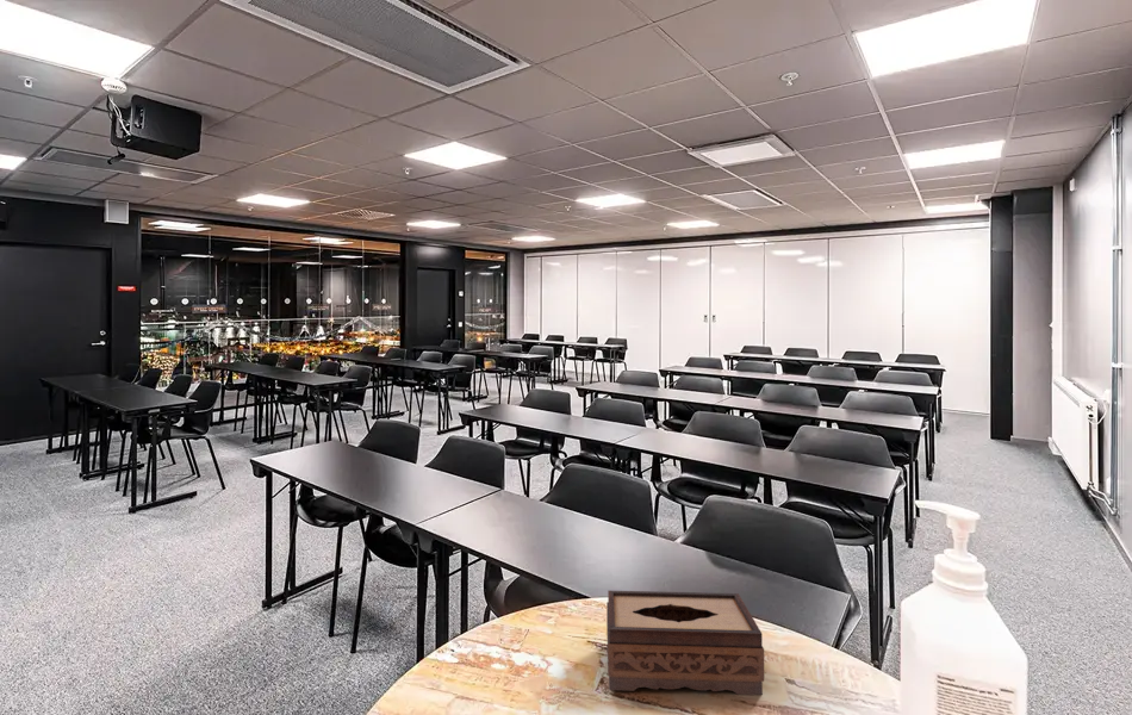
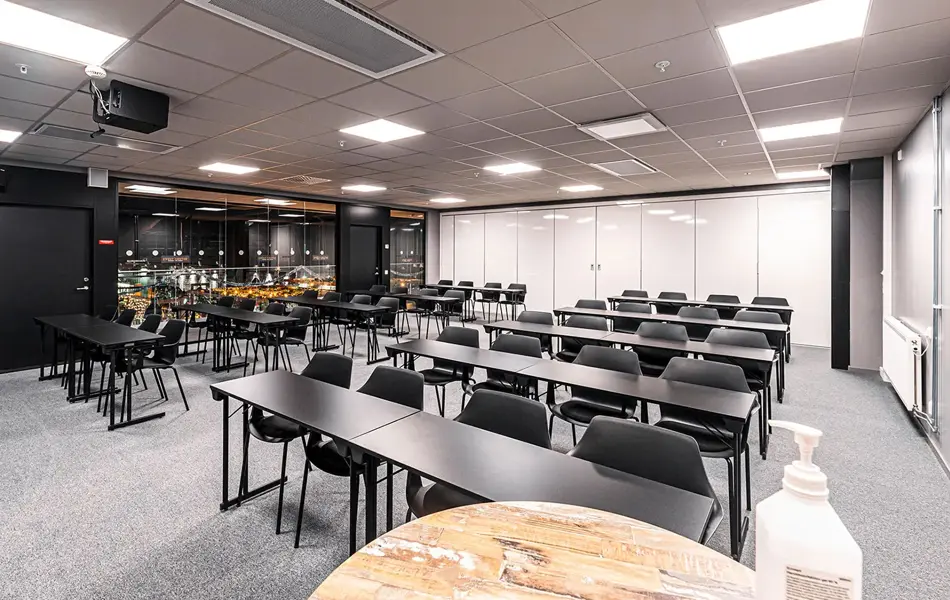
- tissue box (678, 638)
